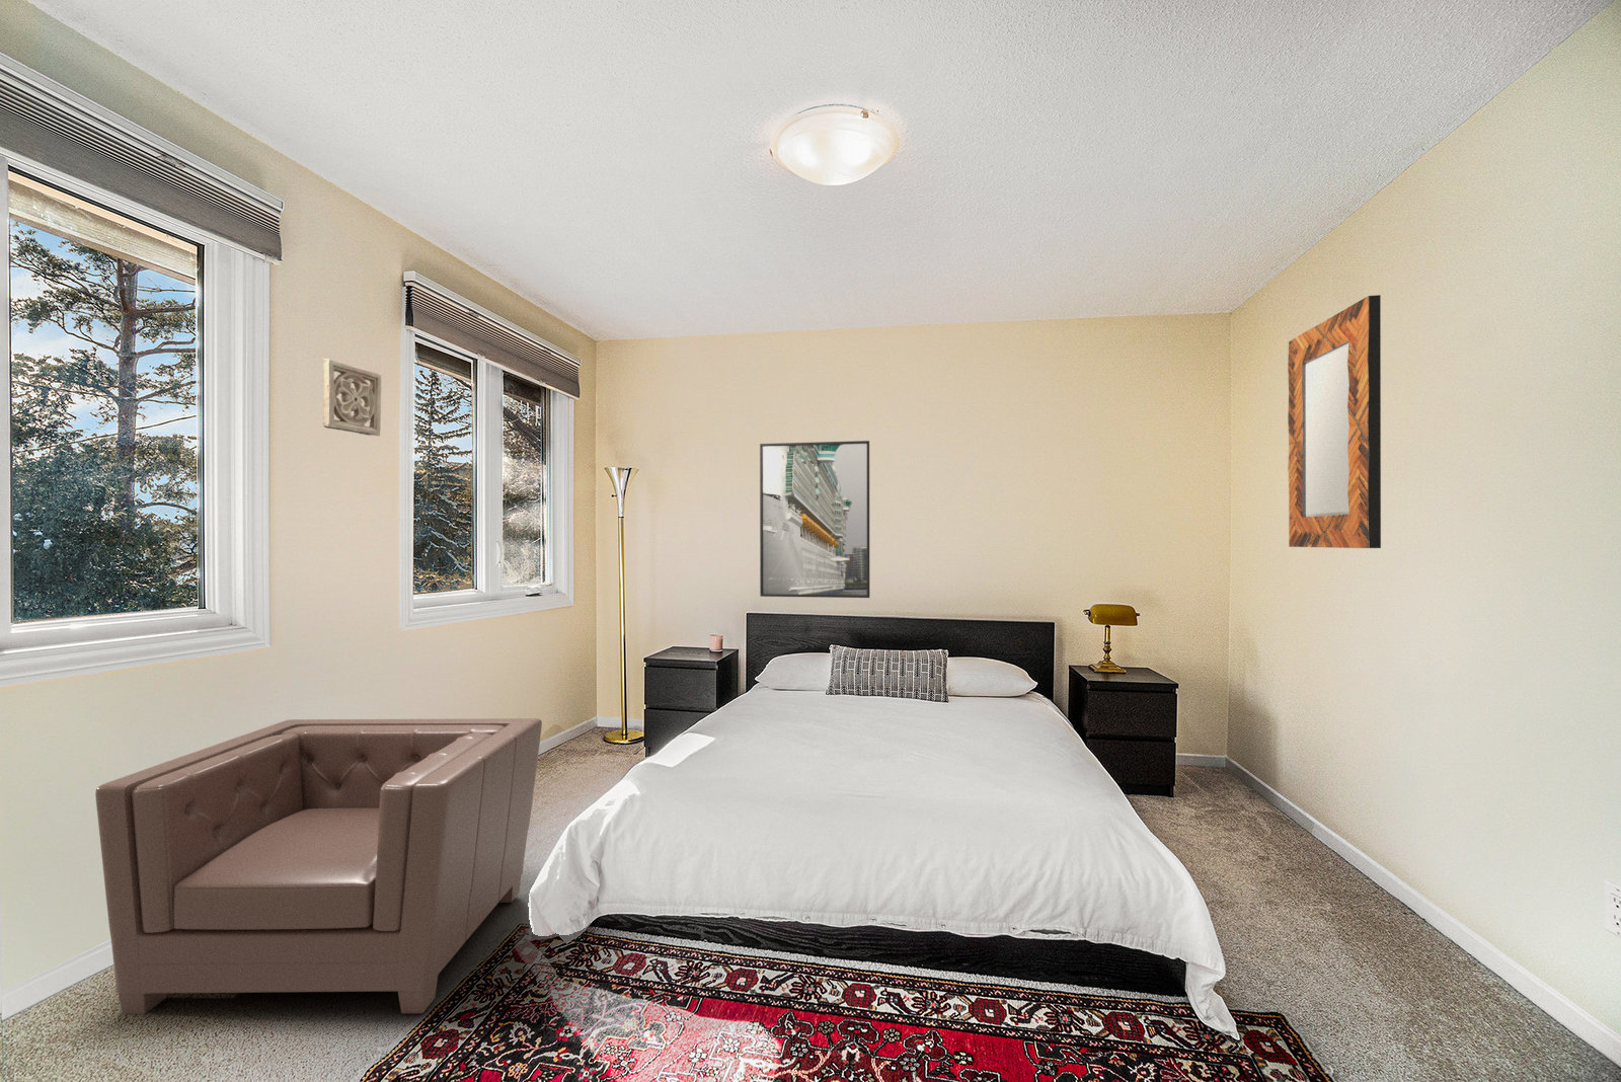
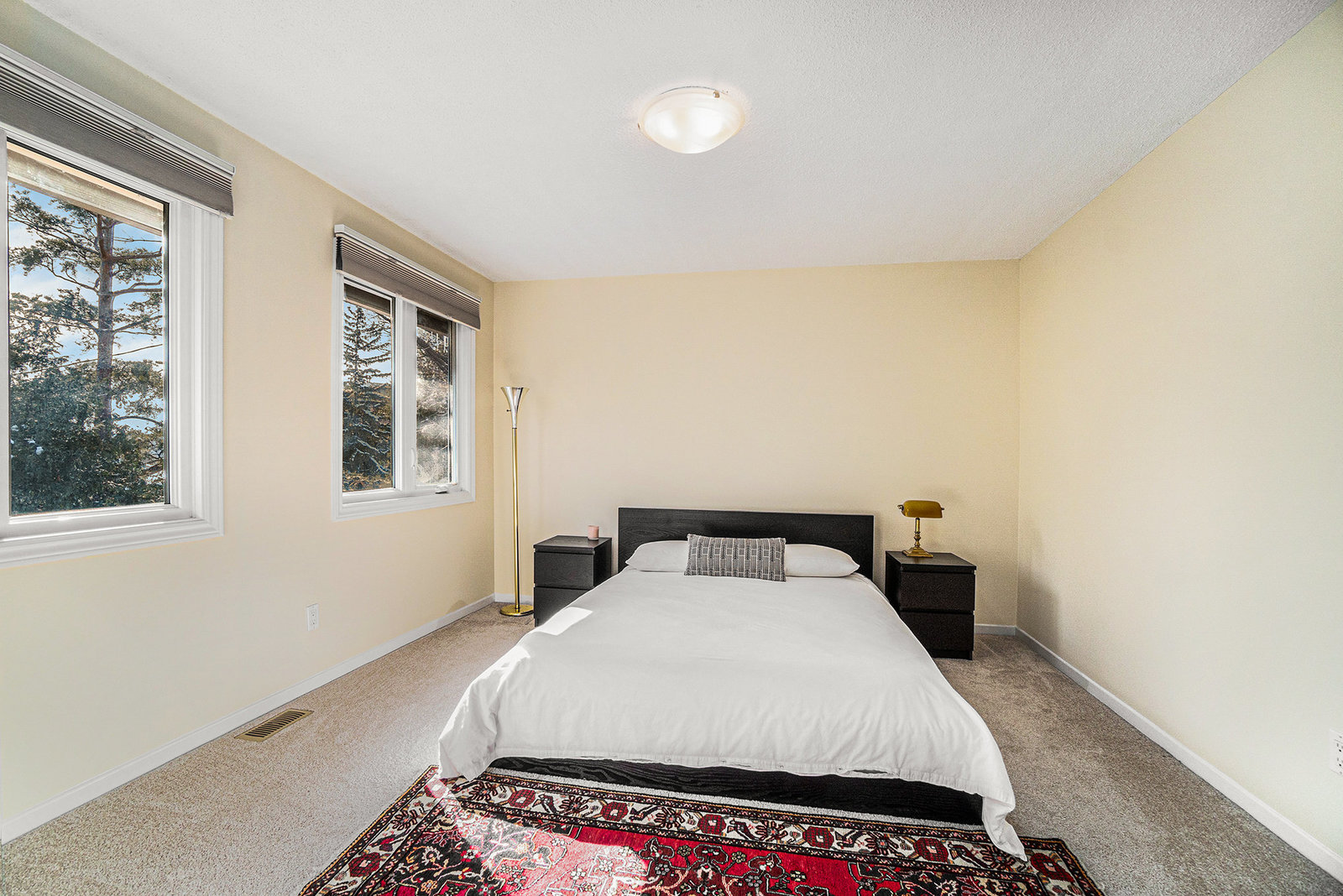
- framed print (814, 519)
- wall ornament (352, 400)
- armchair (354, 843)
- home mirror (1328, 434)
